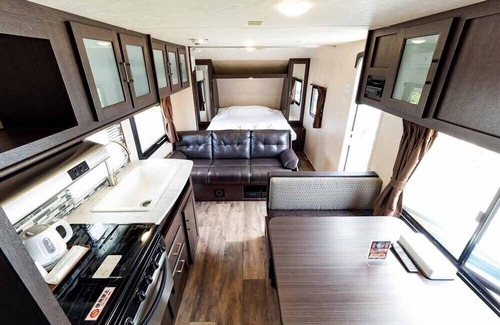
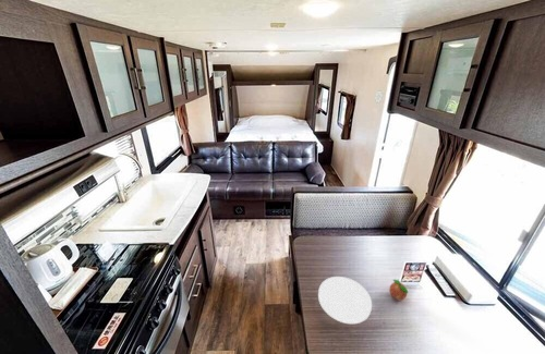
+ plate (343, 297)
+ fruit (398, 289)
